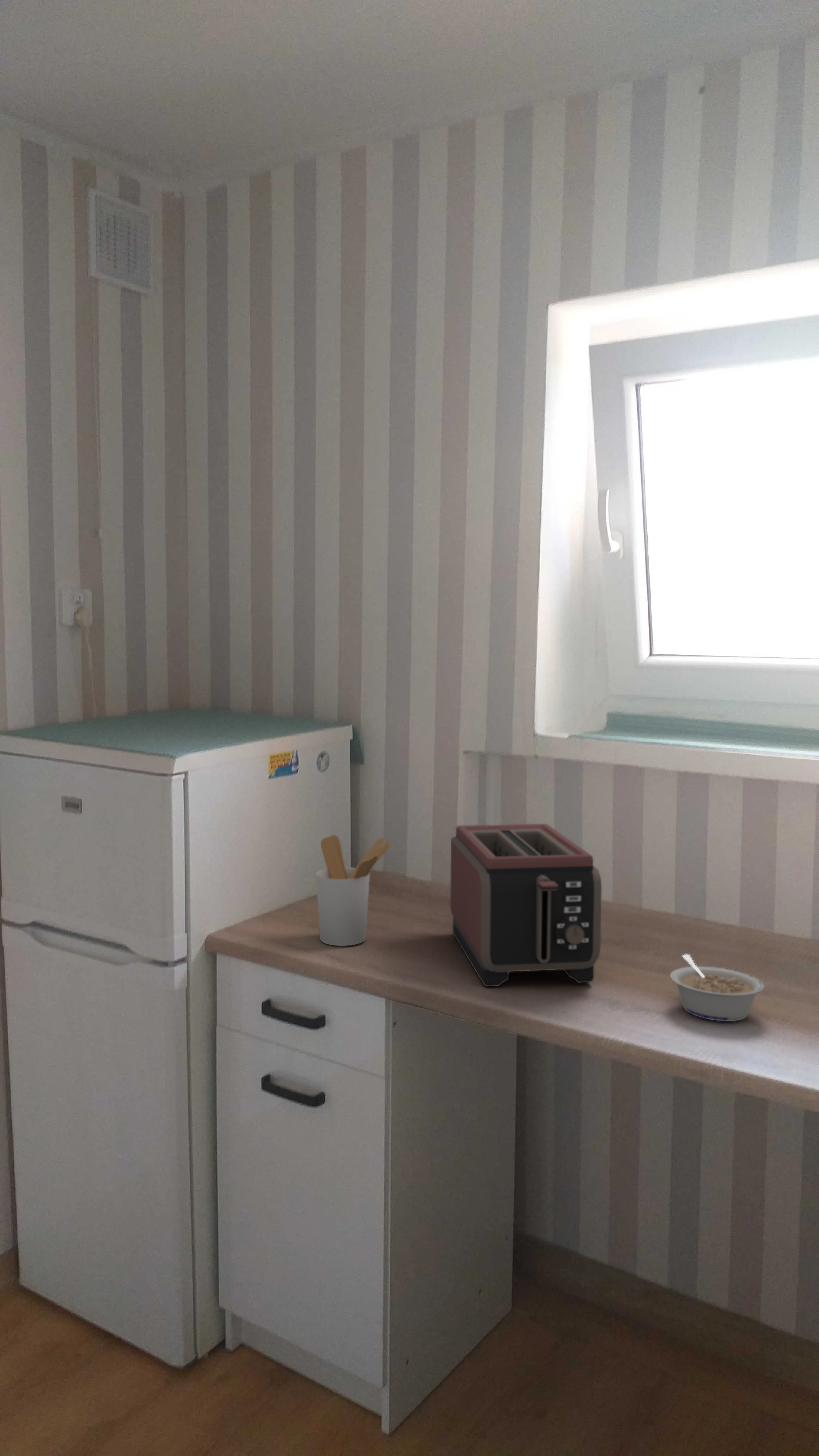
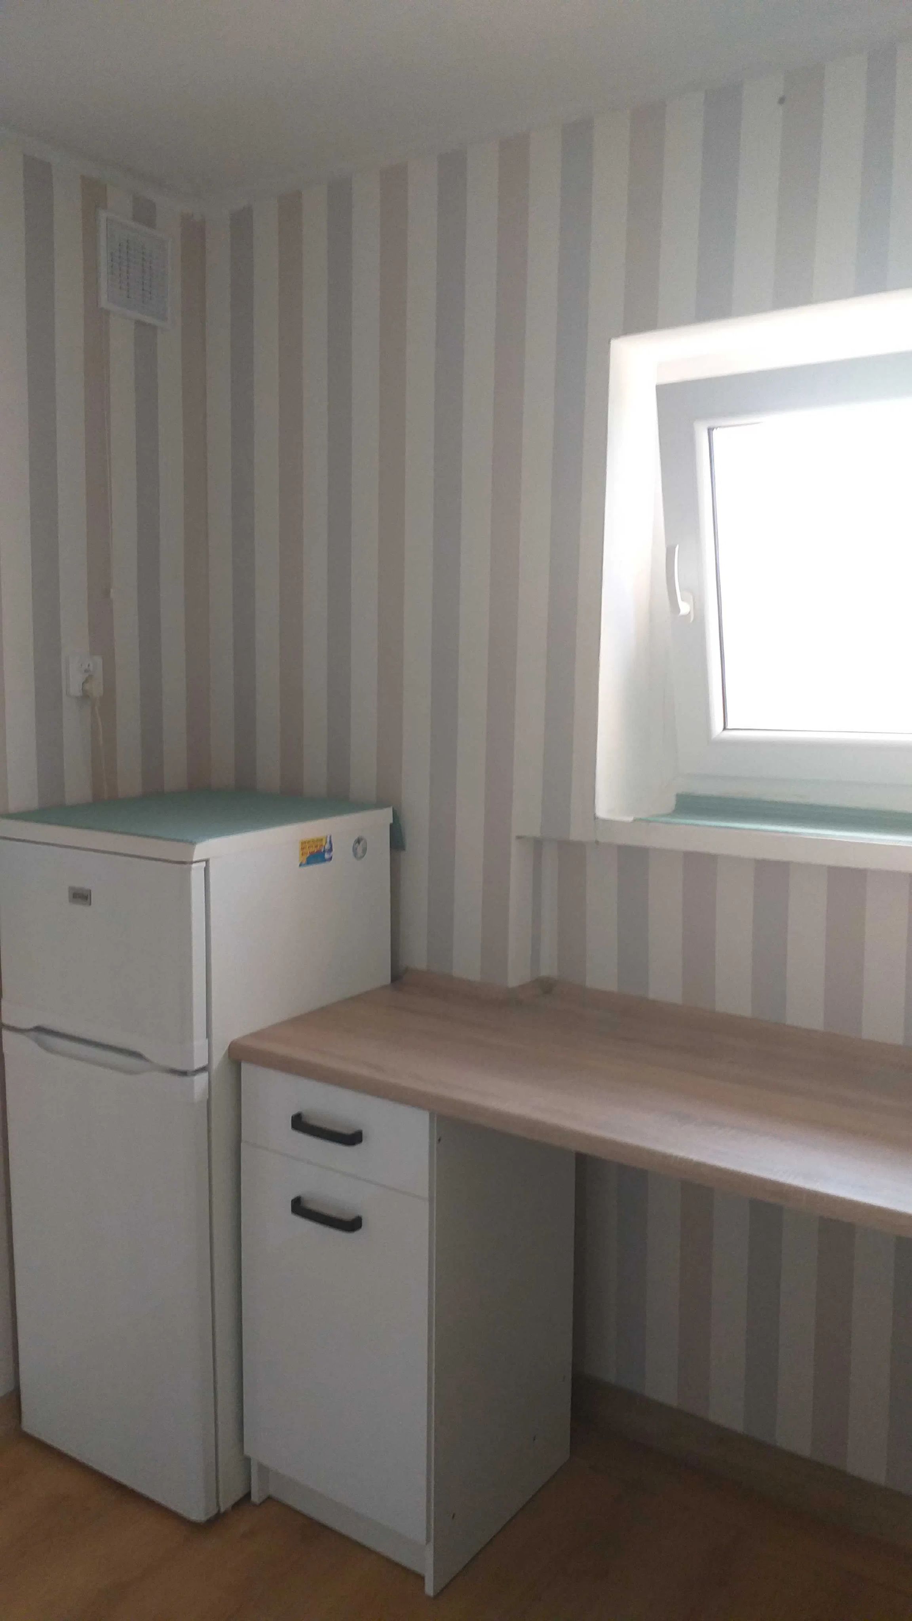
- toaster (522, 902)
- utensil holder (355, 888)
- legume (712, 991)
